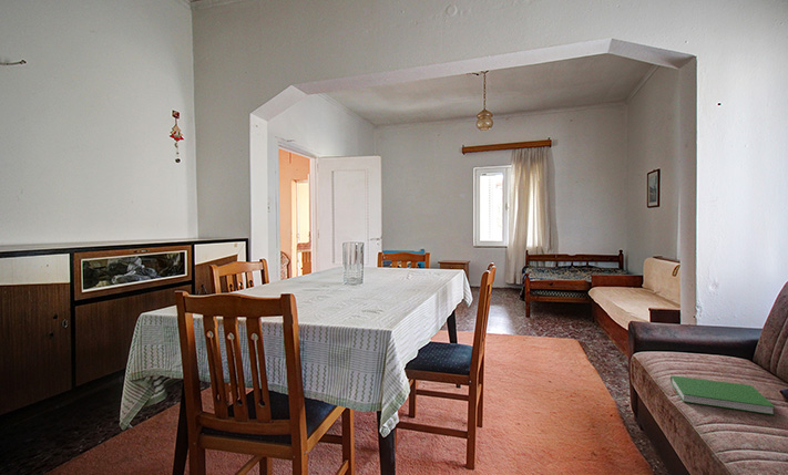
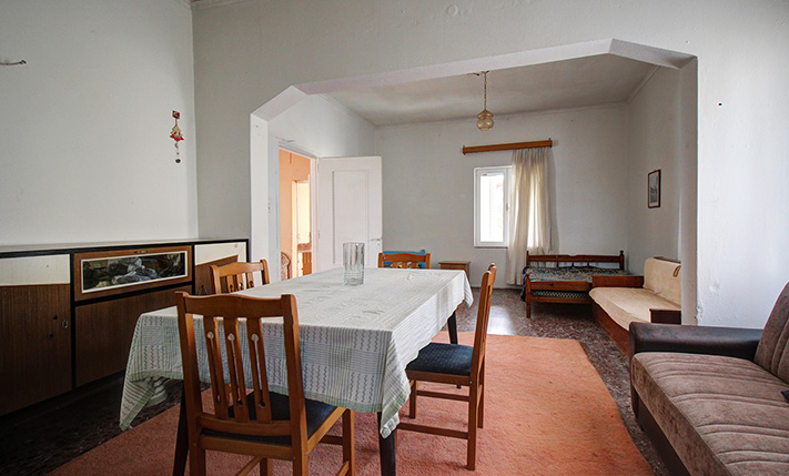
- hardcover book (717, 392)
